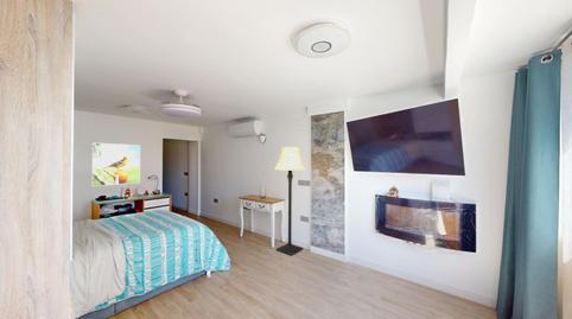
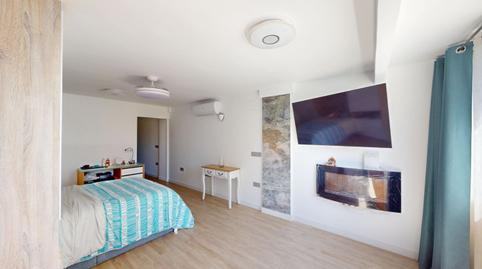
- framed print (117, 164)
- lamp (290, 198)
